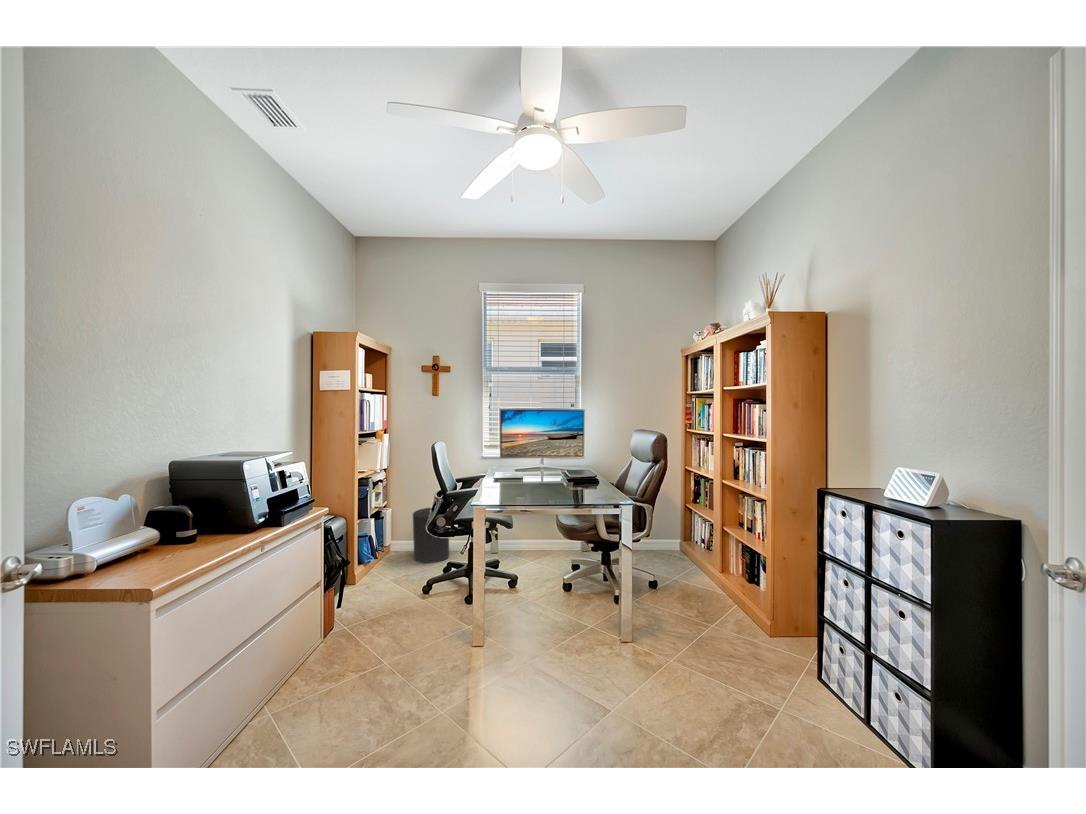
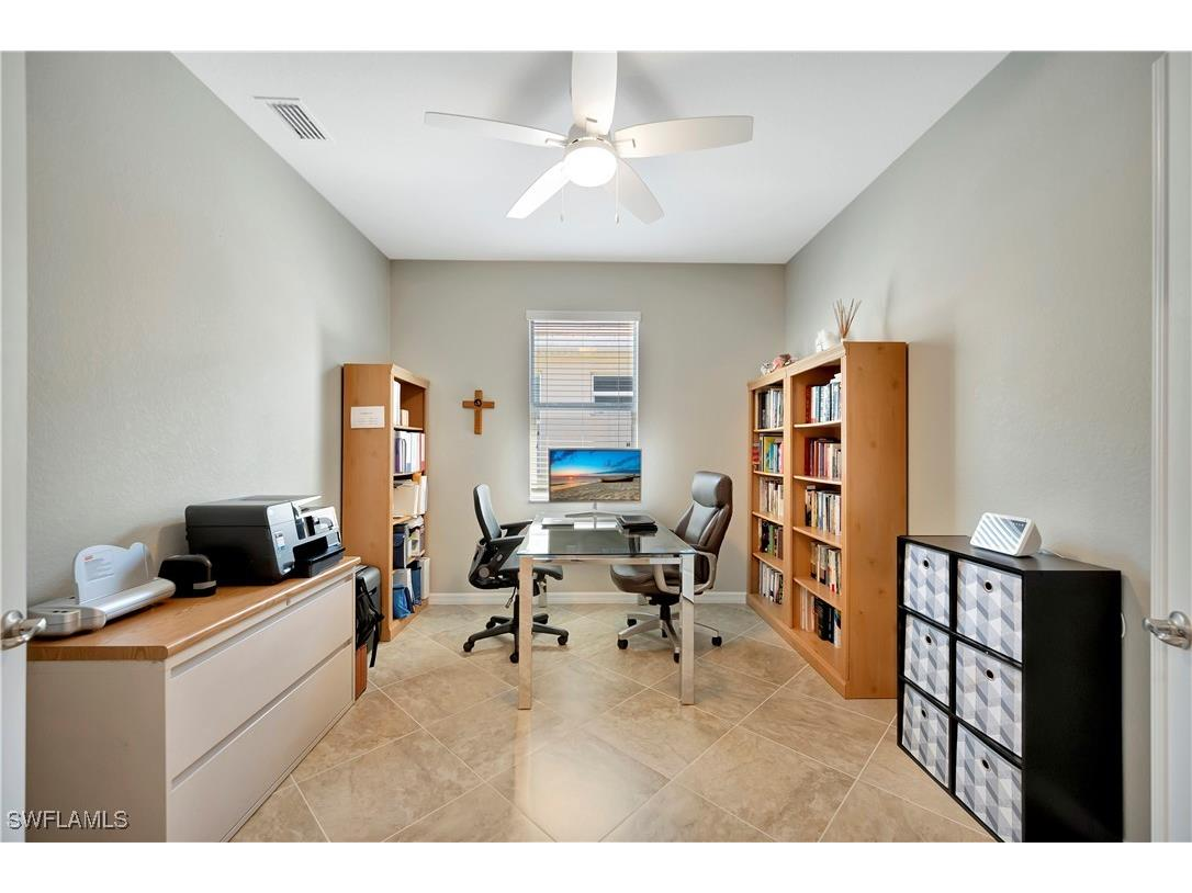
- trash can (430, 534)
